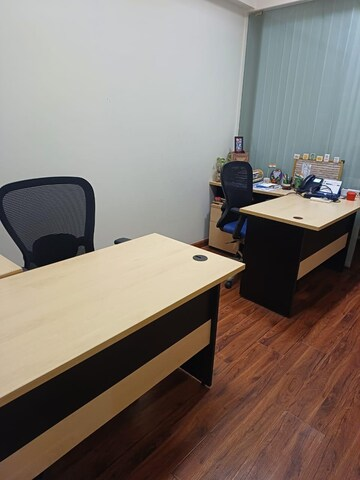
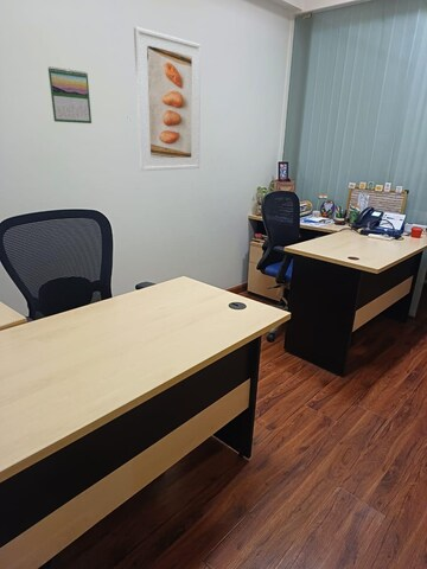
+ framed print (171, 107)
+ calendar (70, 96)
